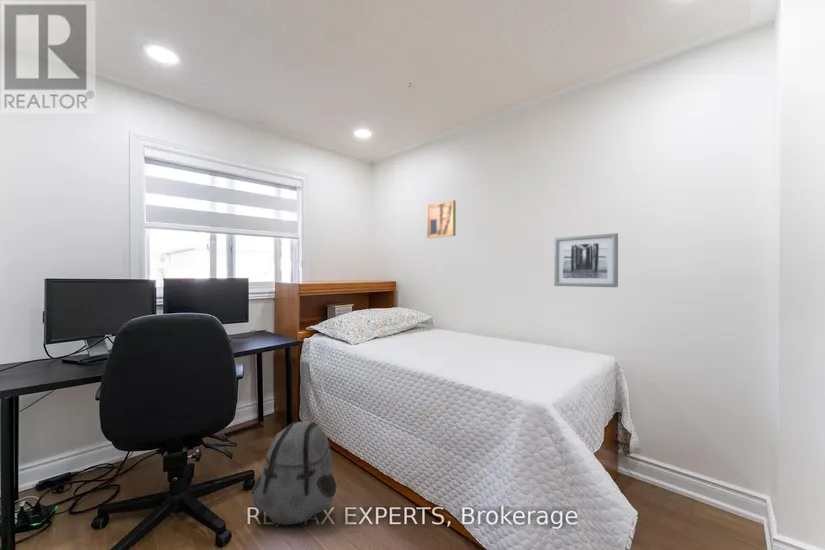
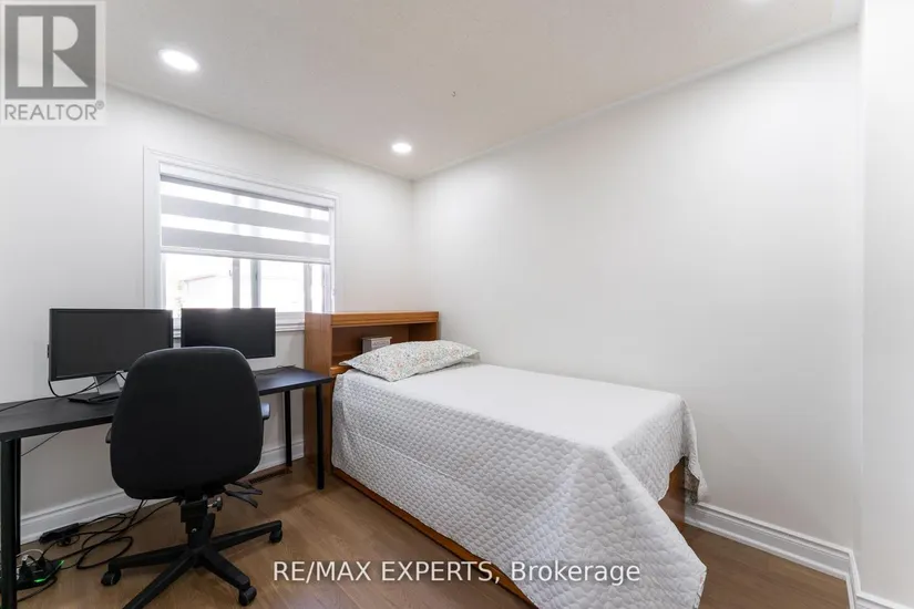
- wall art (440, 219)
- wall art (584, 261)
- backpack (295, 471)
